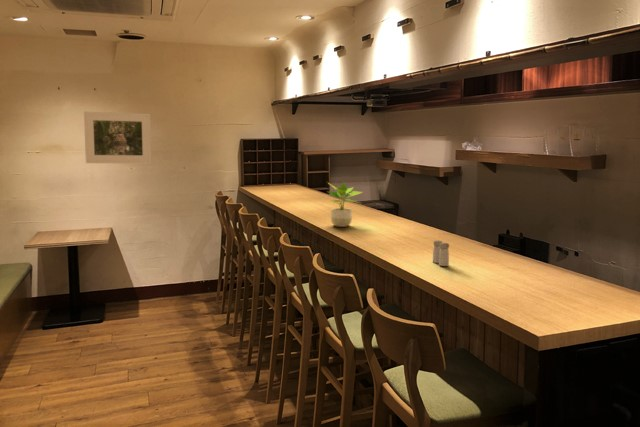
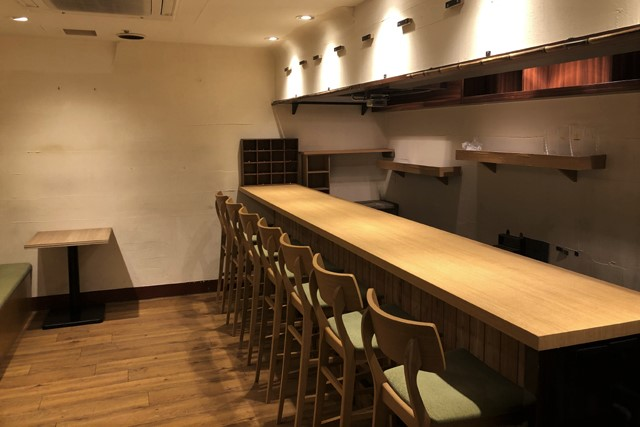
- salt and pepper shaker (440, 252)
- potted plant (343, 204)
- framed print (118, 138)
